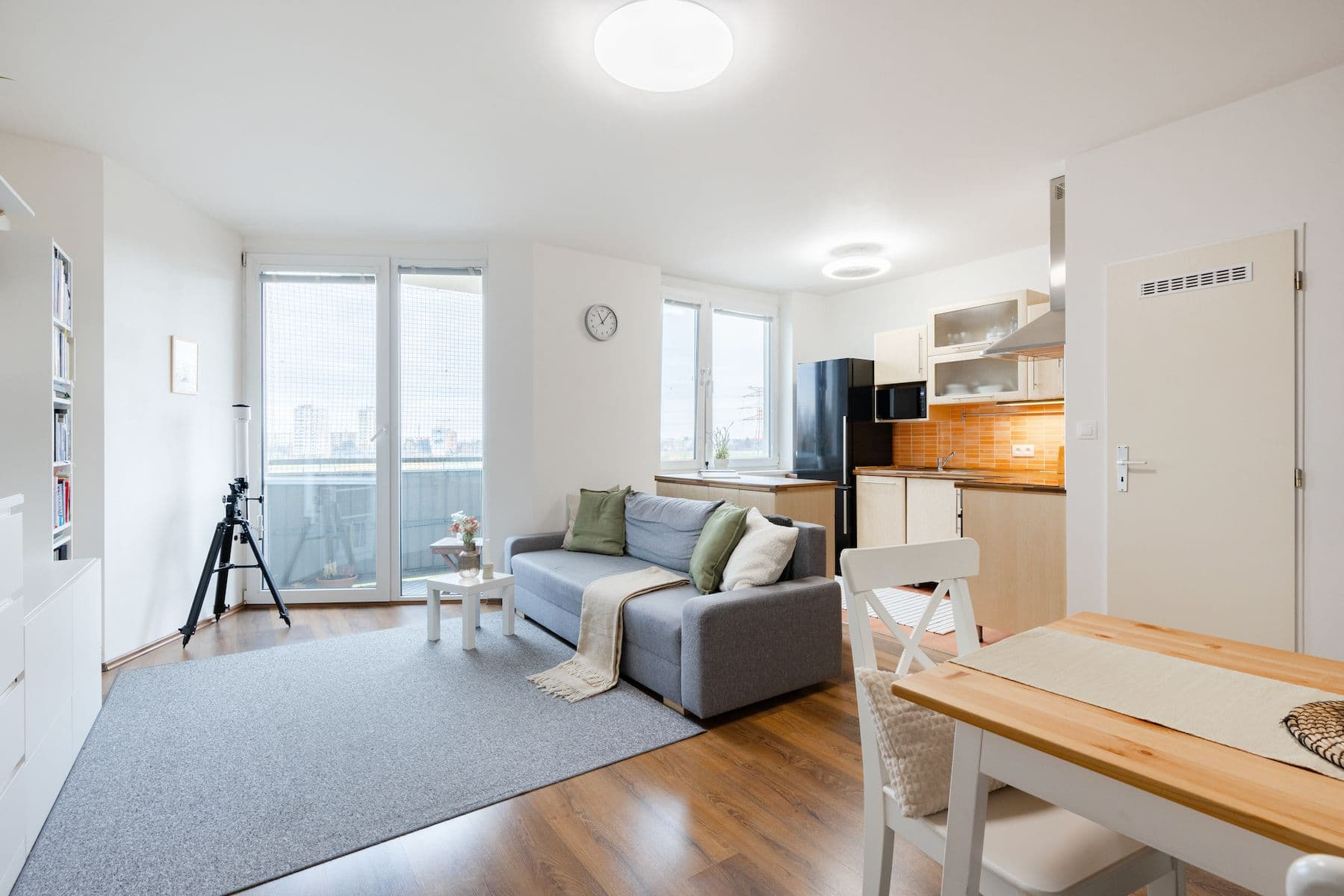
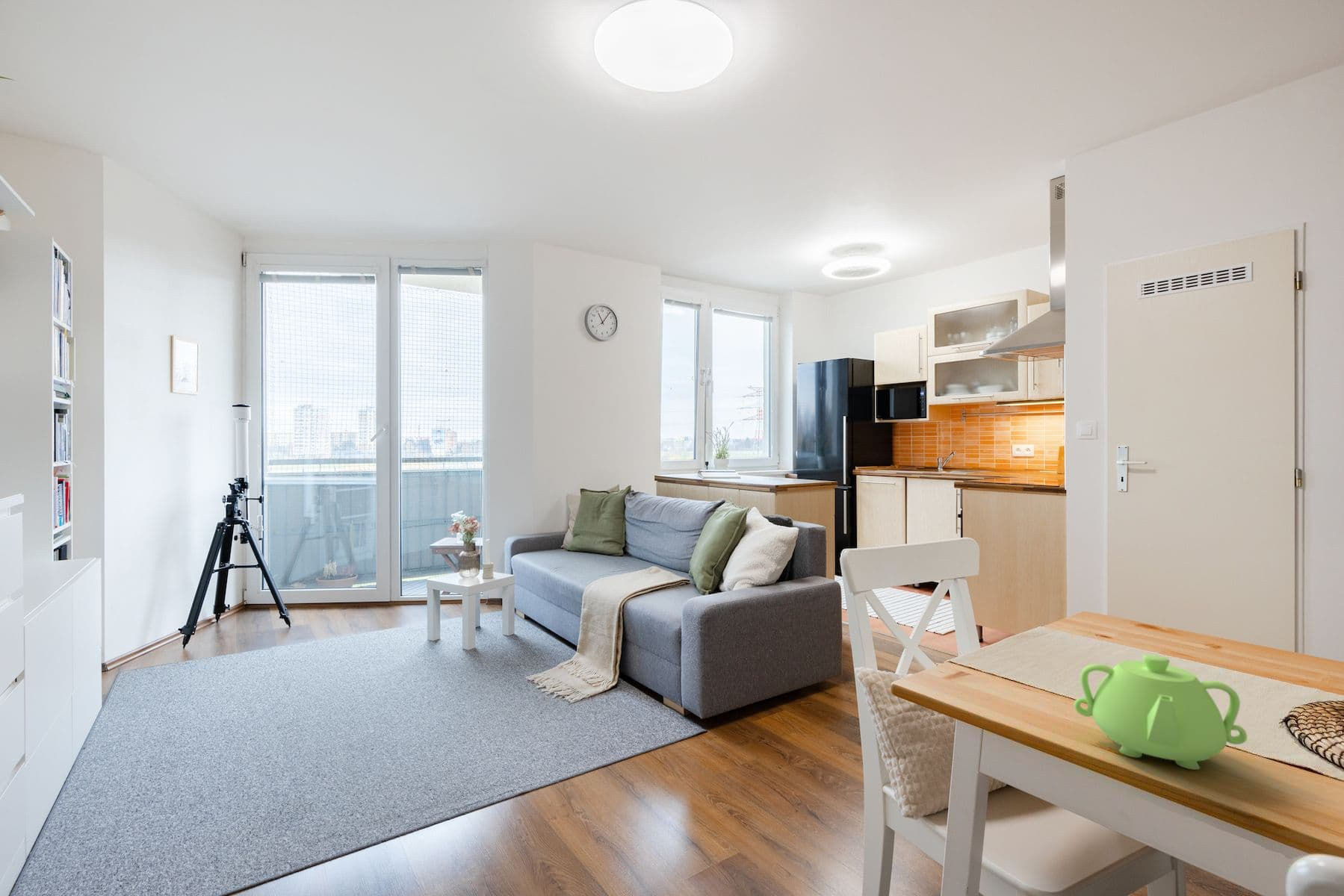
+ teapot (1156, 704)
